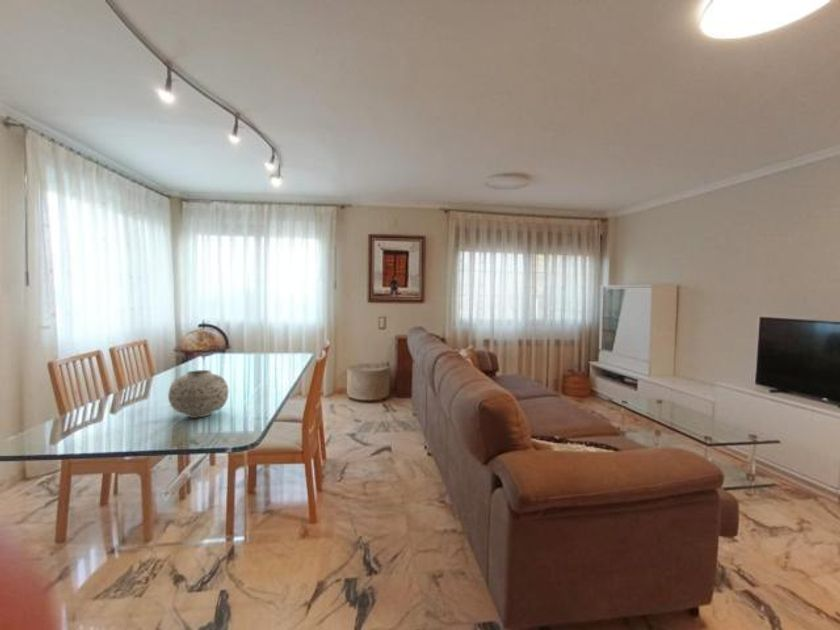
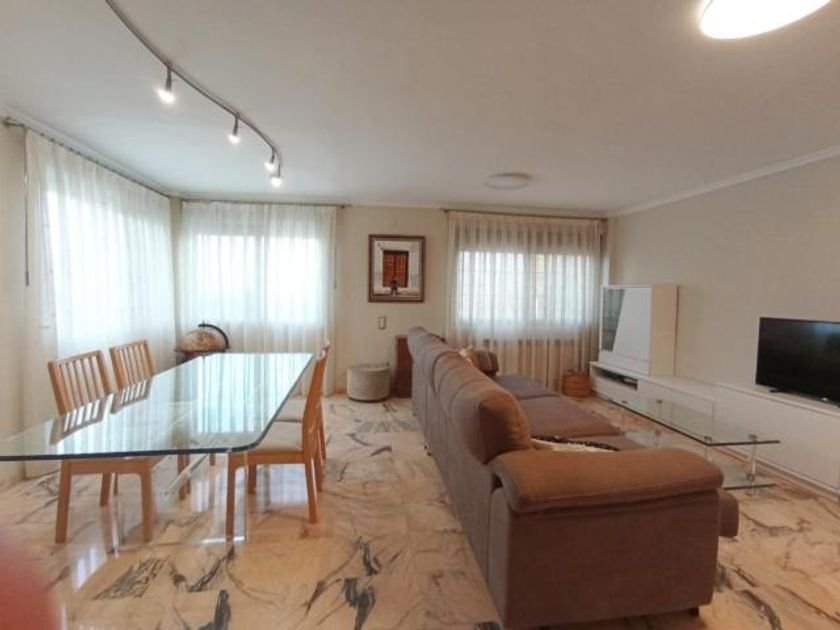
- vase (199, 393)
